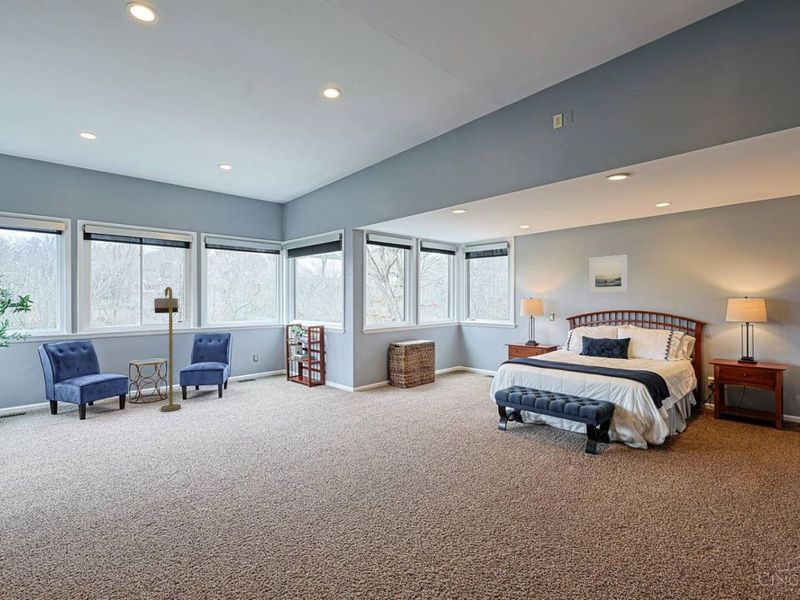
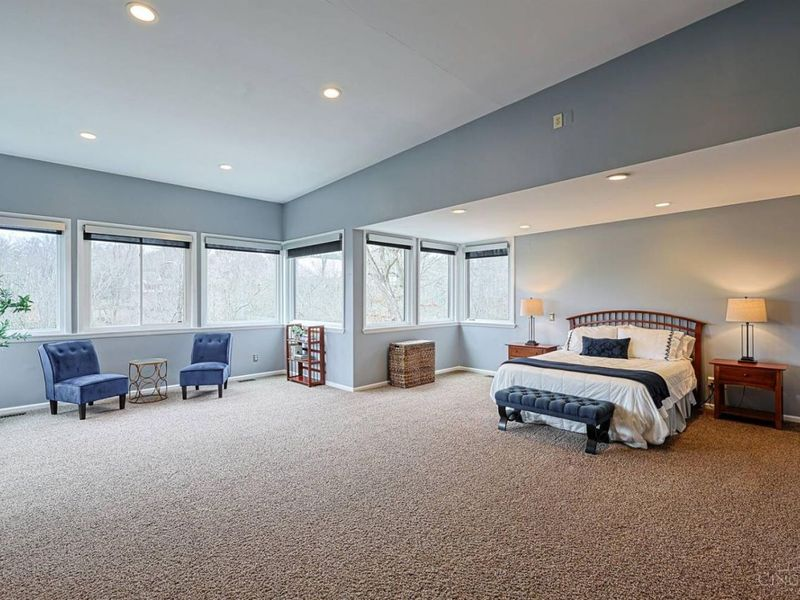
- floor lamp (169, 347)
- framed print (608, 274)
